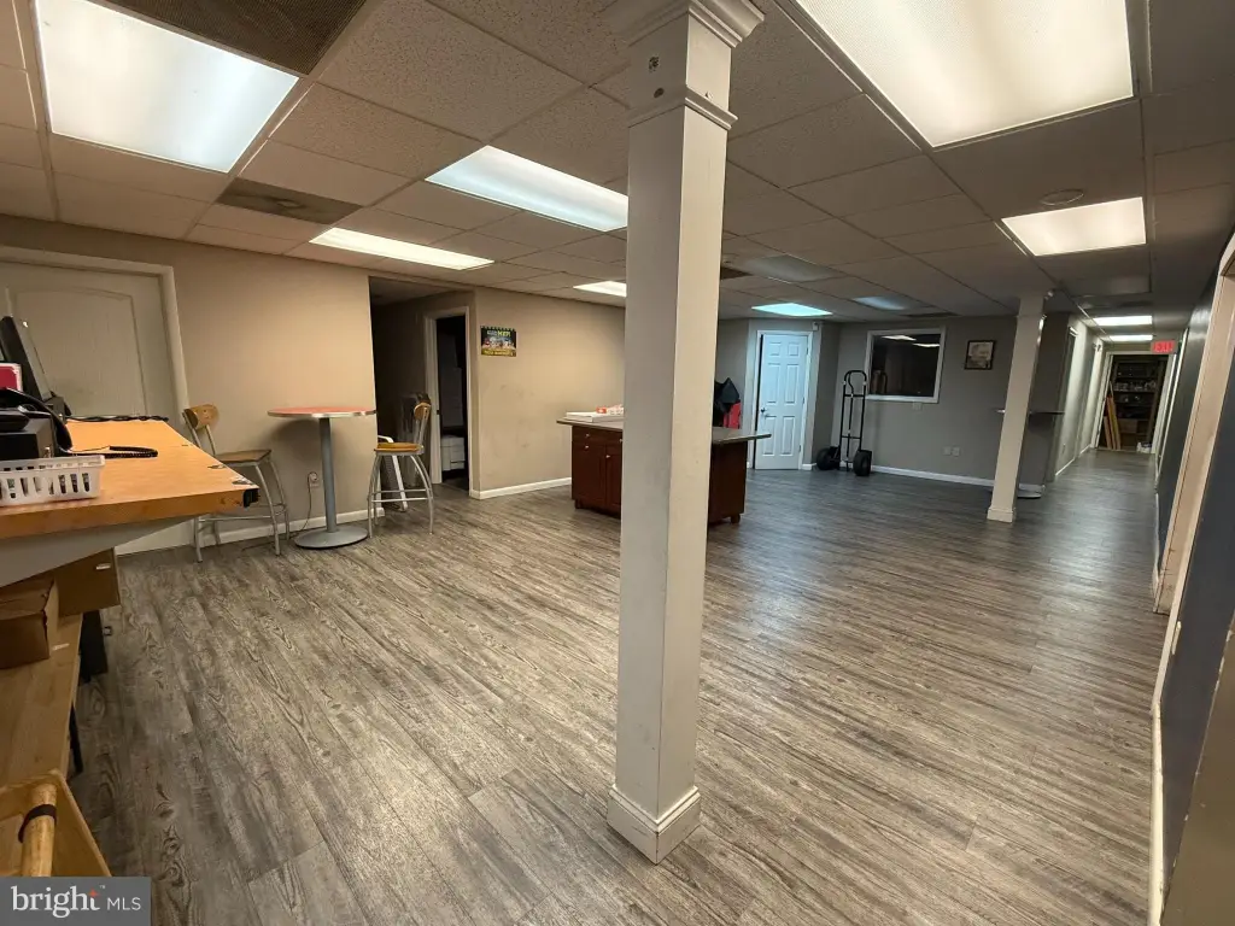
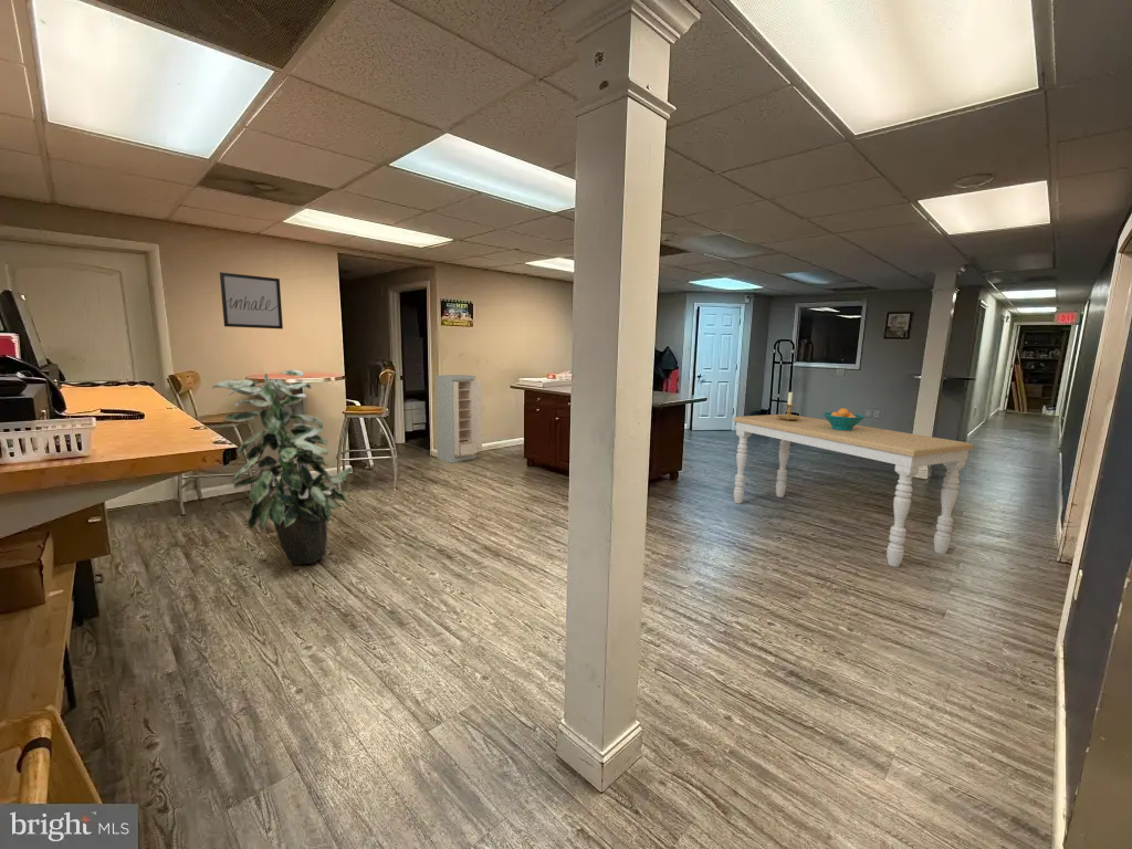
+ wall art (252, 302)
+ indoor plant (289, 469)
+ fruit bowl (842, 418)
+ candle holder (789, 405)
+ storage cabinet (462, 418)
+ dining table (837, 451)
